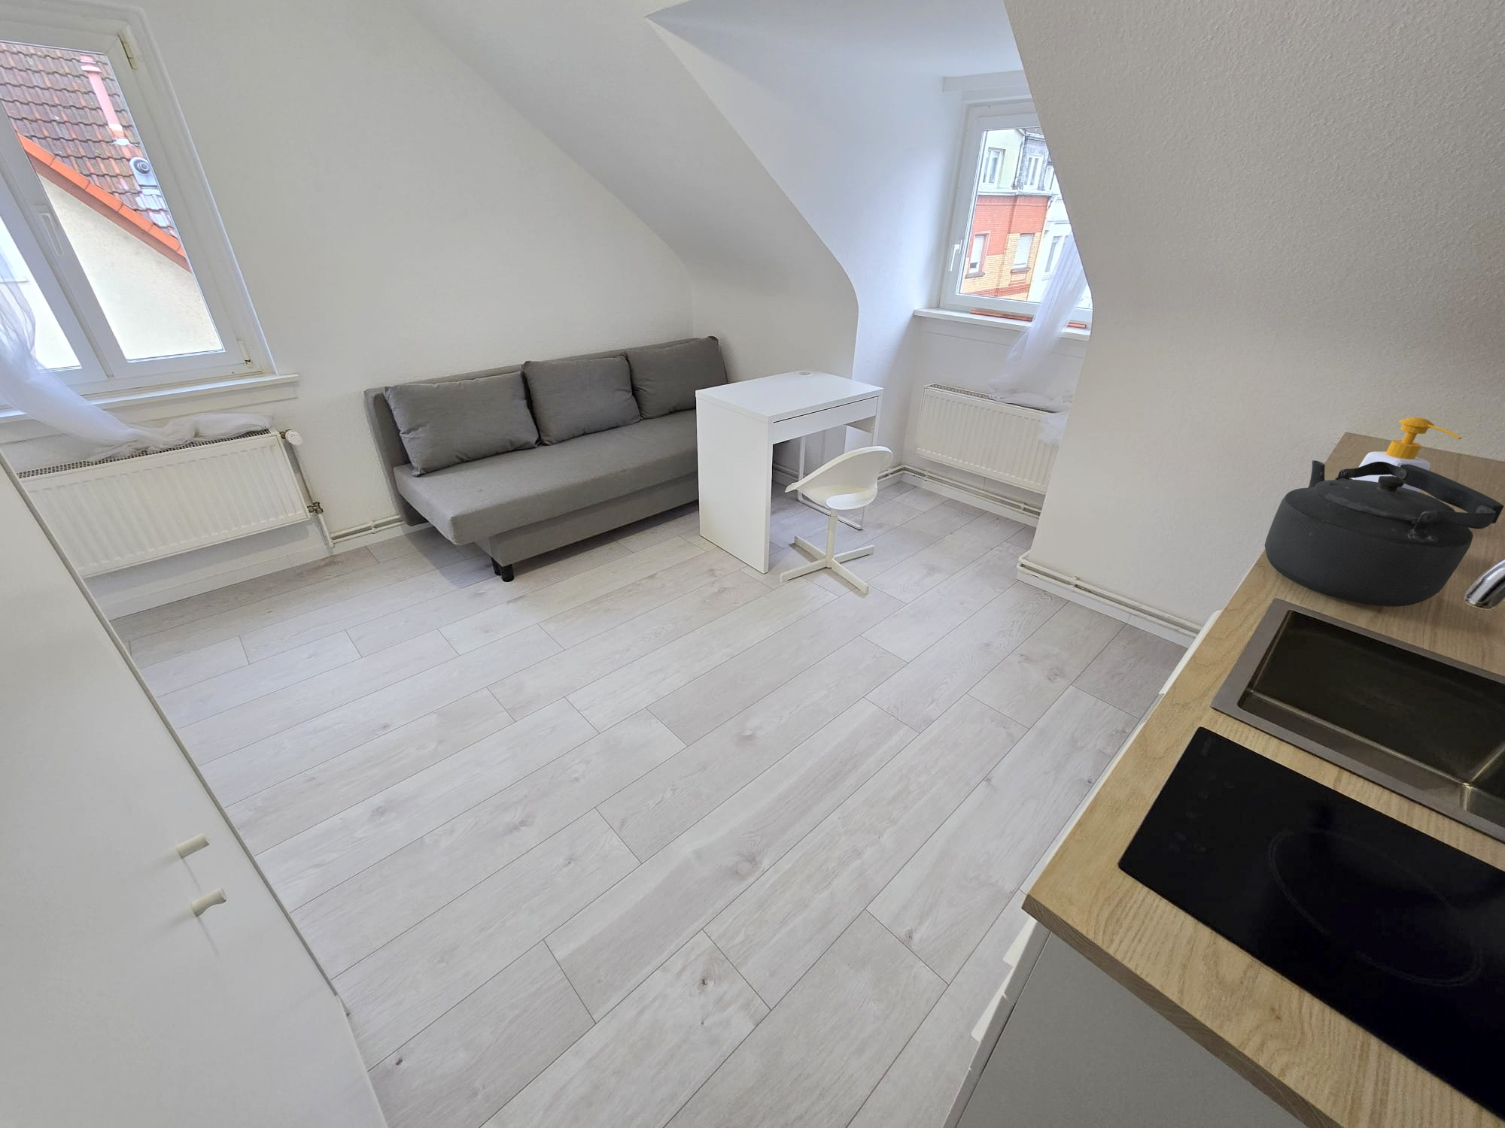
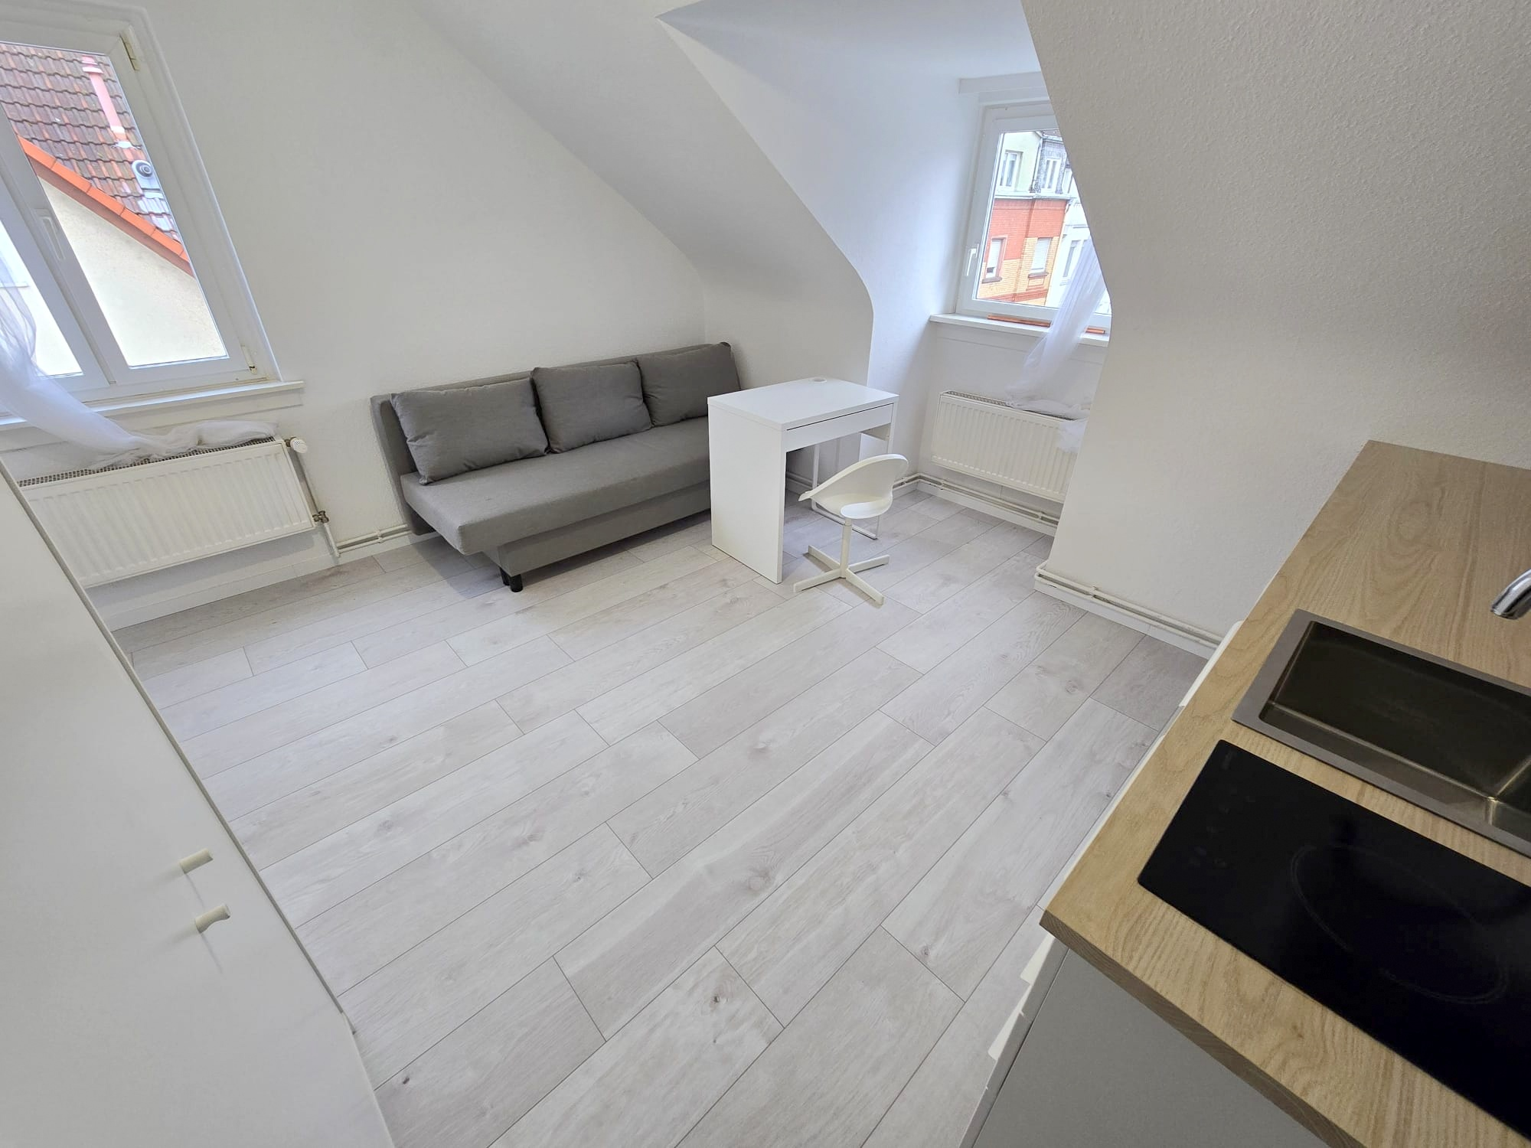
- soap bottle (1400, 466)
- kettle (1365, 527)
